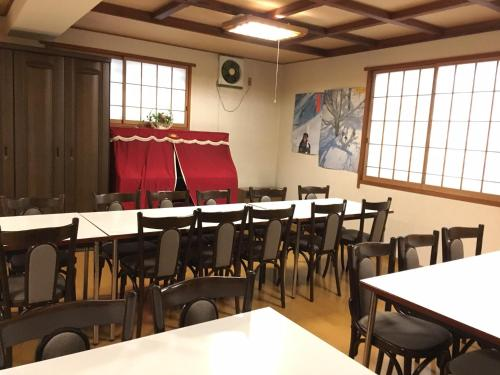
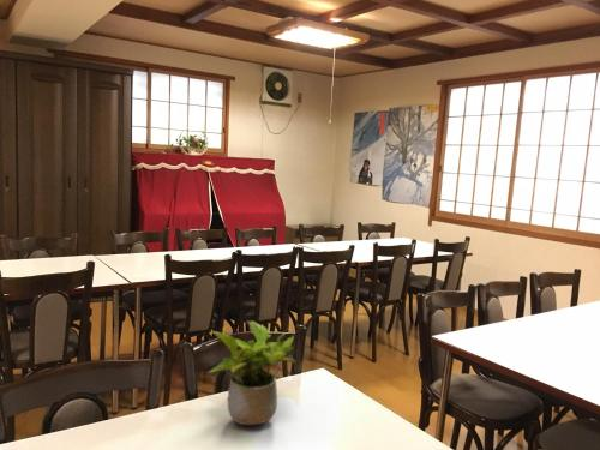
+ potted plant (251, 370)
